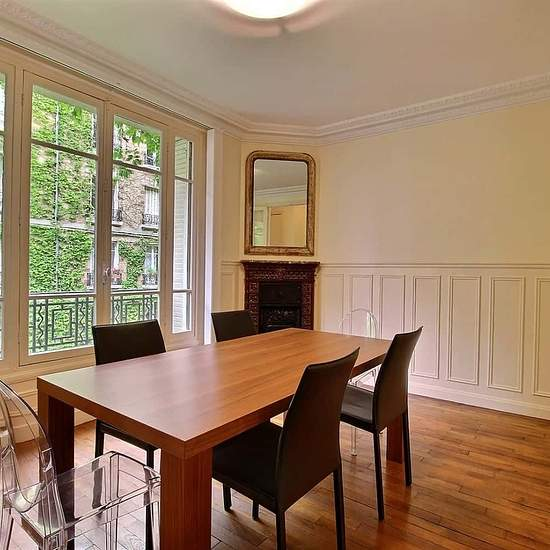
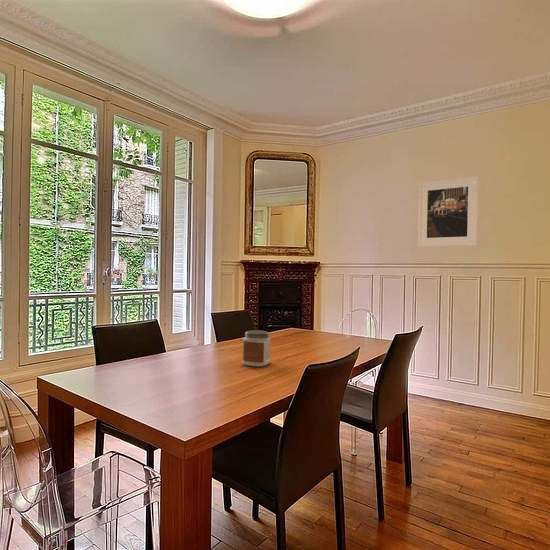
+ jar (256, 347)
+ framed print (447, 213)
